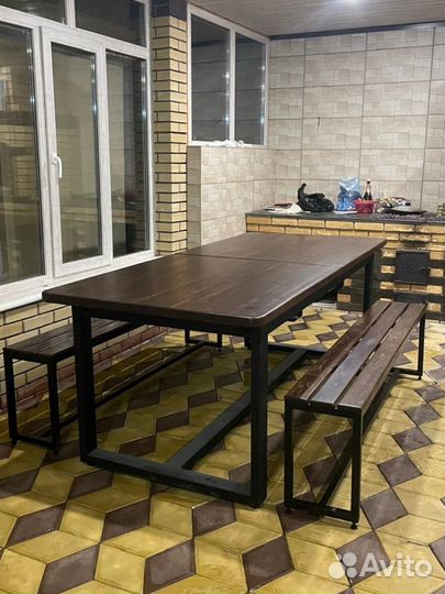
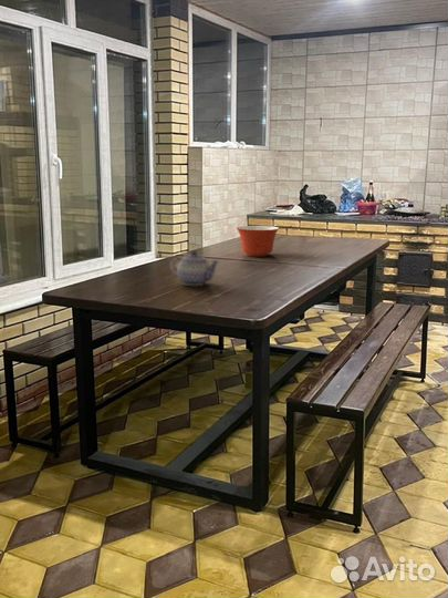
+ mixing bowl (257, 241)
+ teapot (194, 267)
